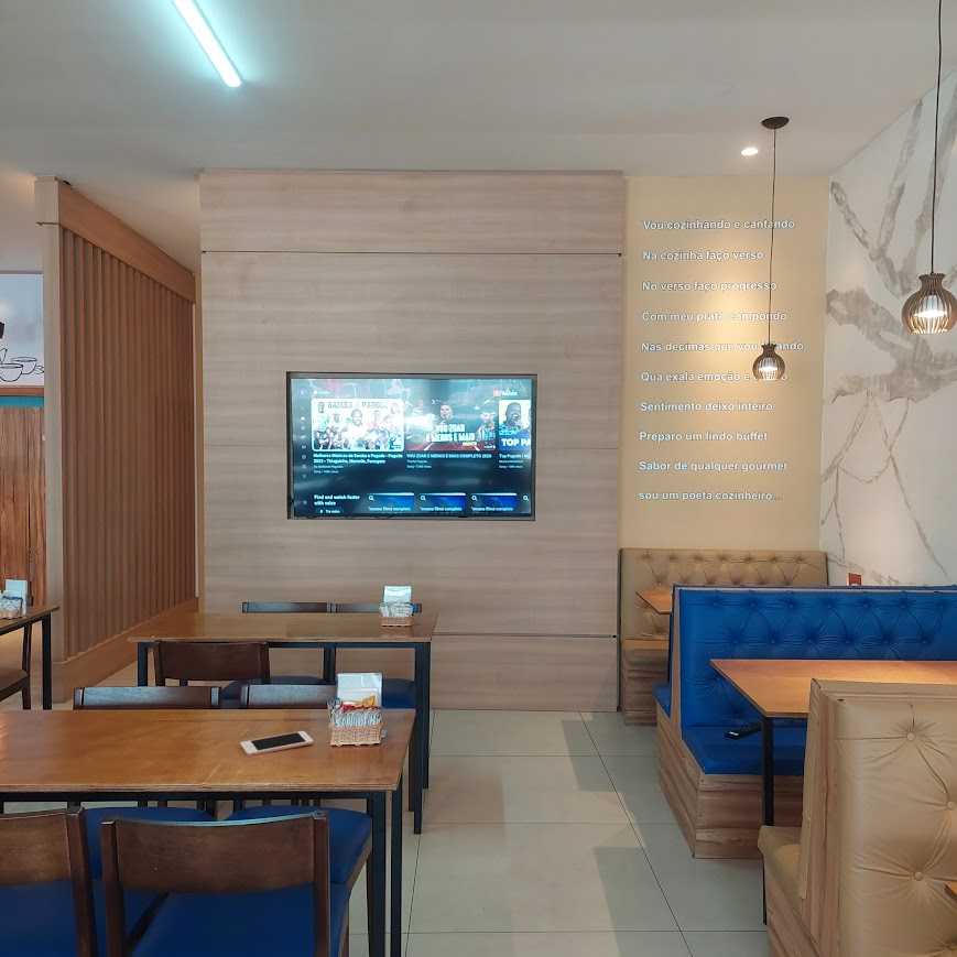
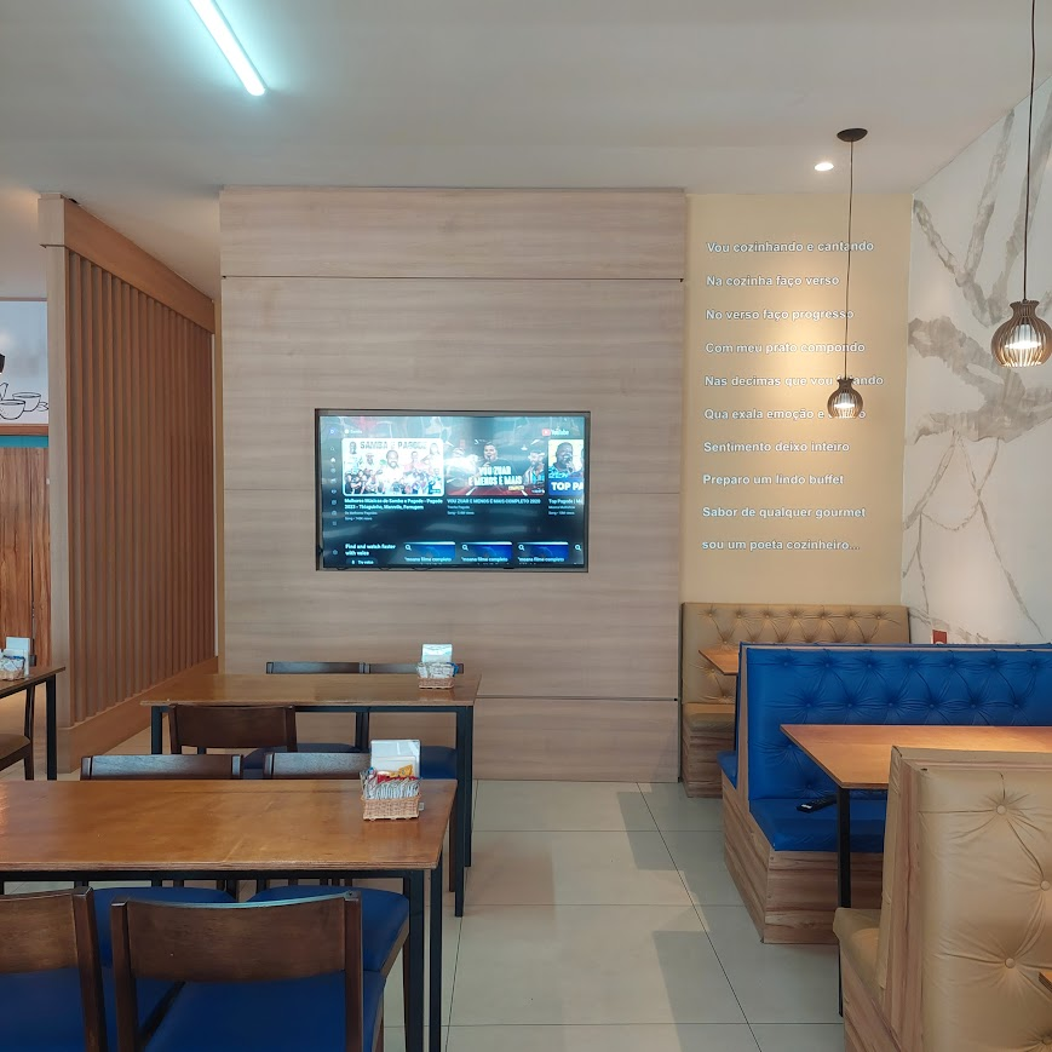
- cell phone (276, 742)
